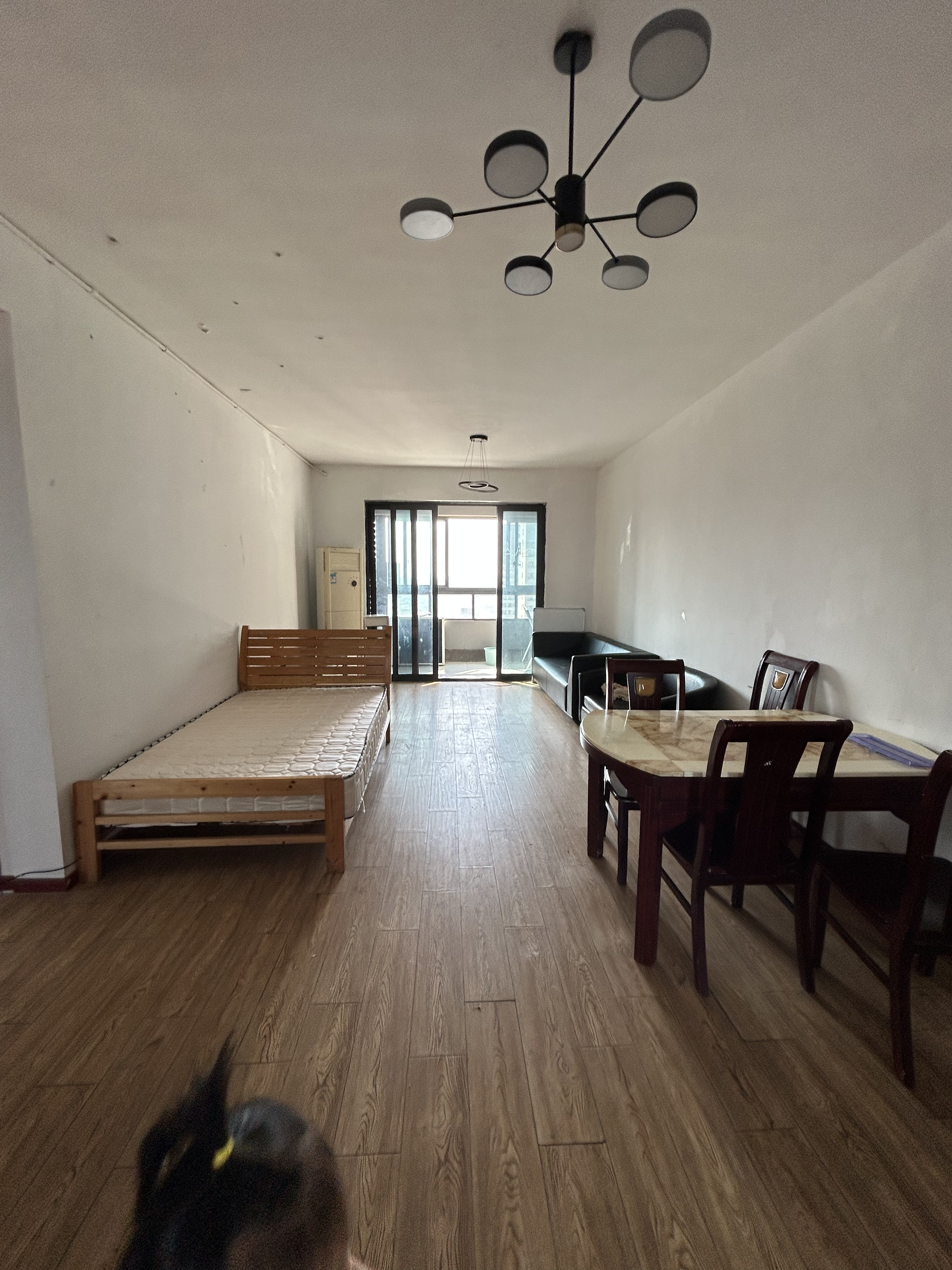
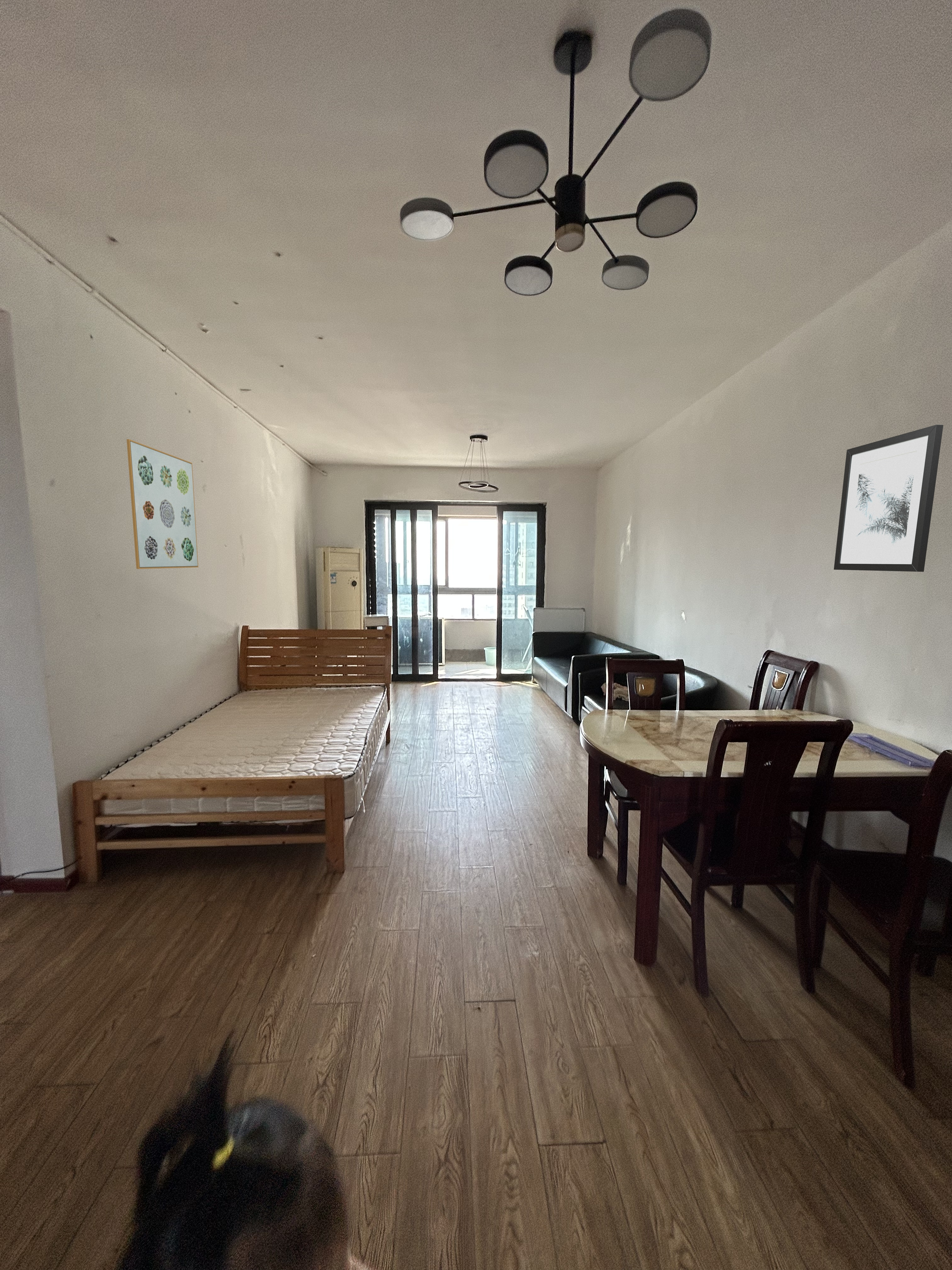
+ wall art (167, 511)
+ wall art (882, 506)
